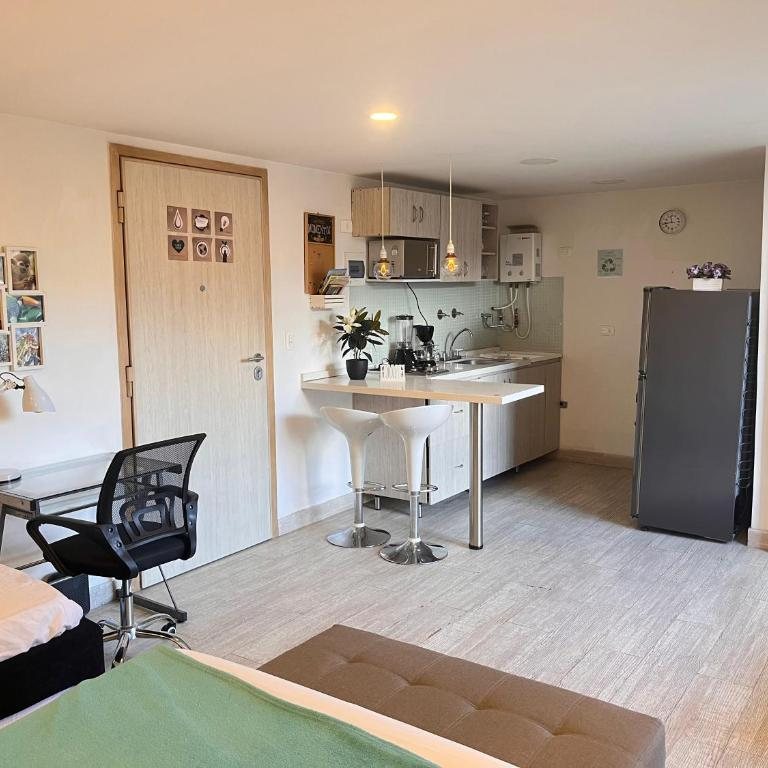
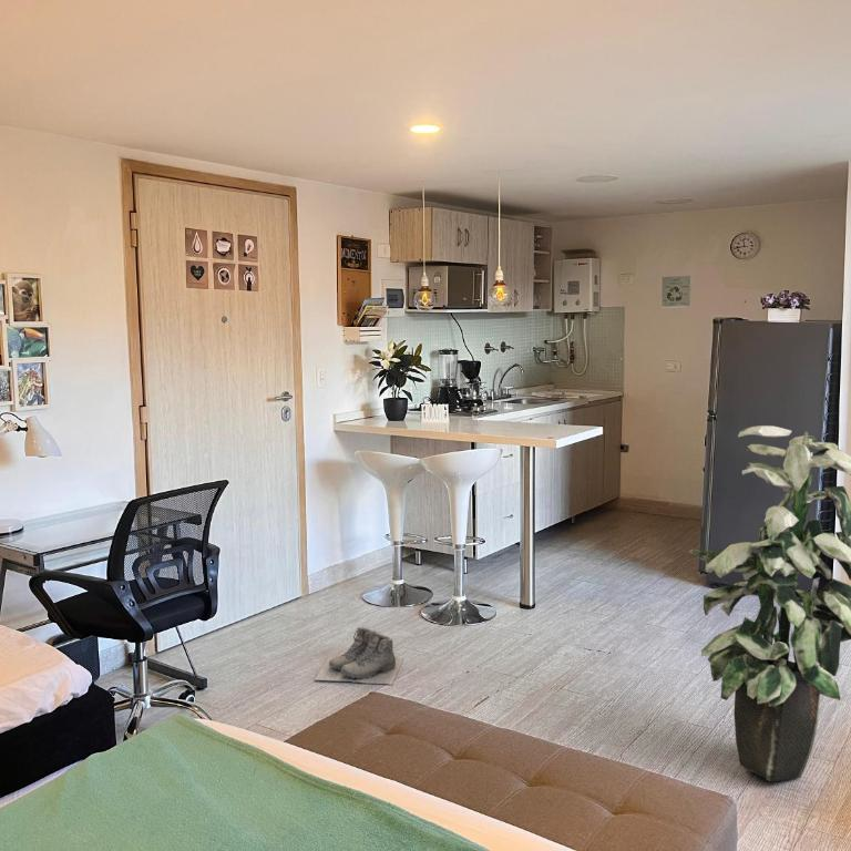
+ boots (360, 649)
+ indoor plant (778, 598)
